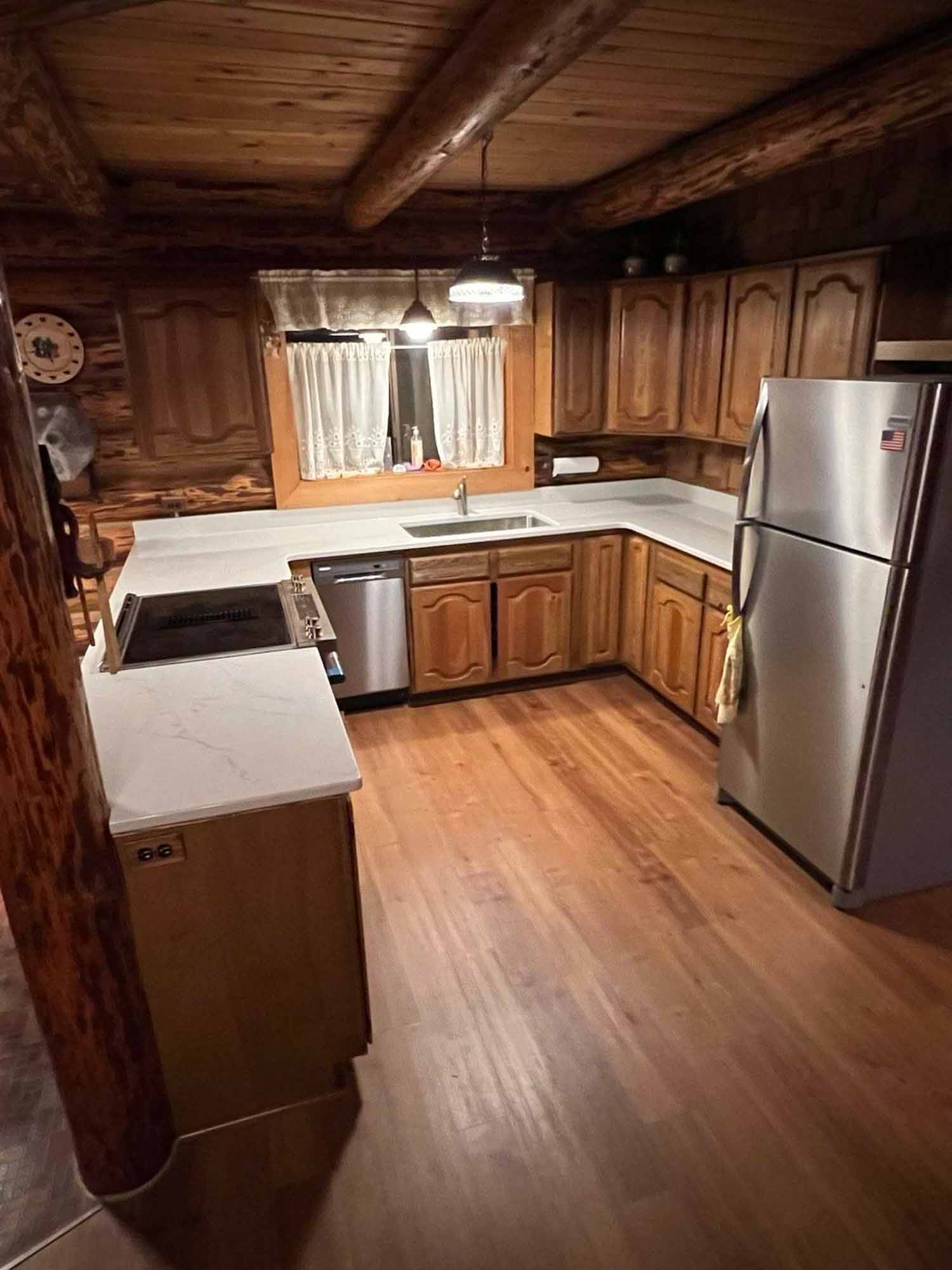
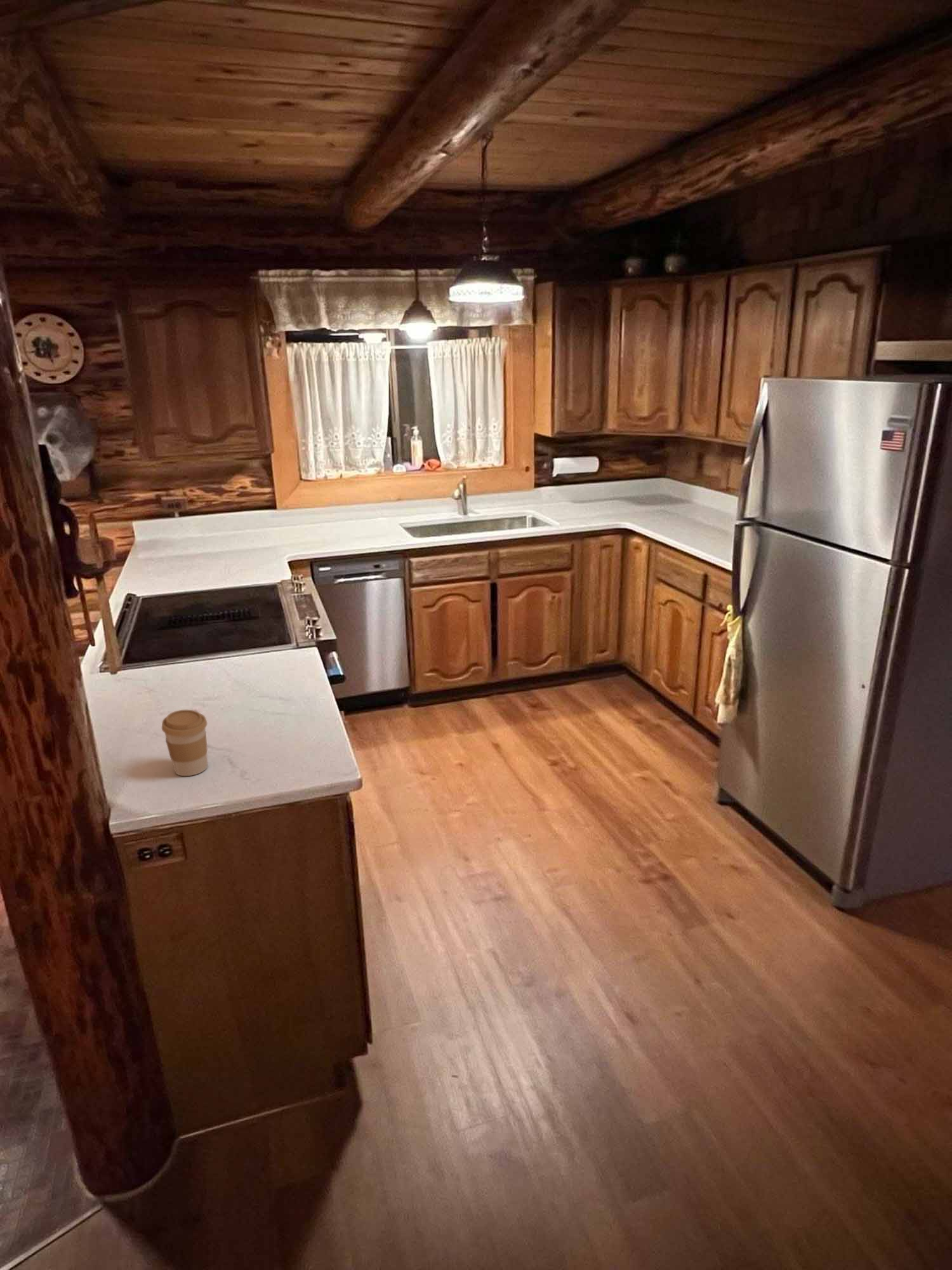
+ coffee cup (187, 742)
